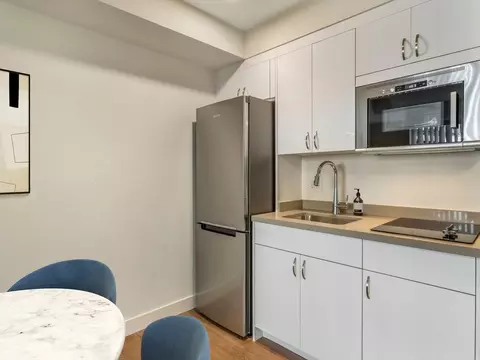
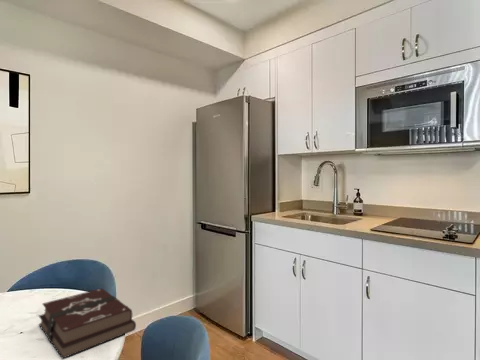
+ hardback book (86, 316)
